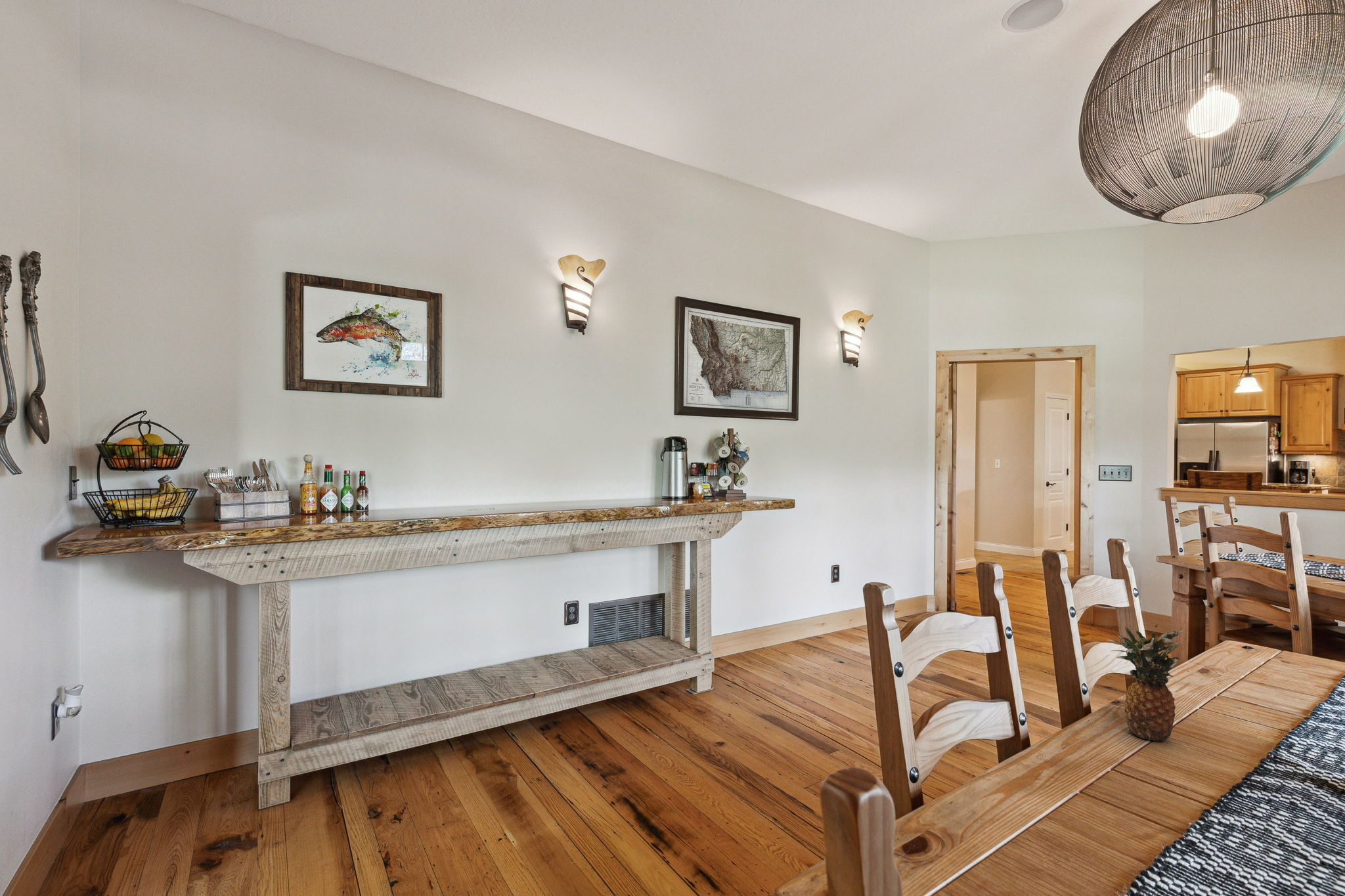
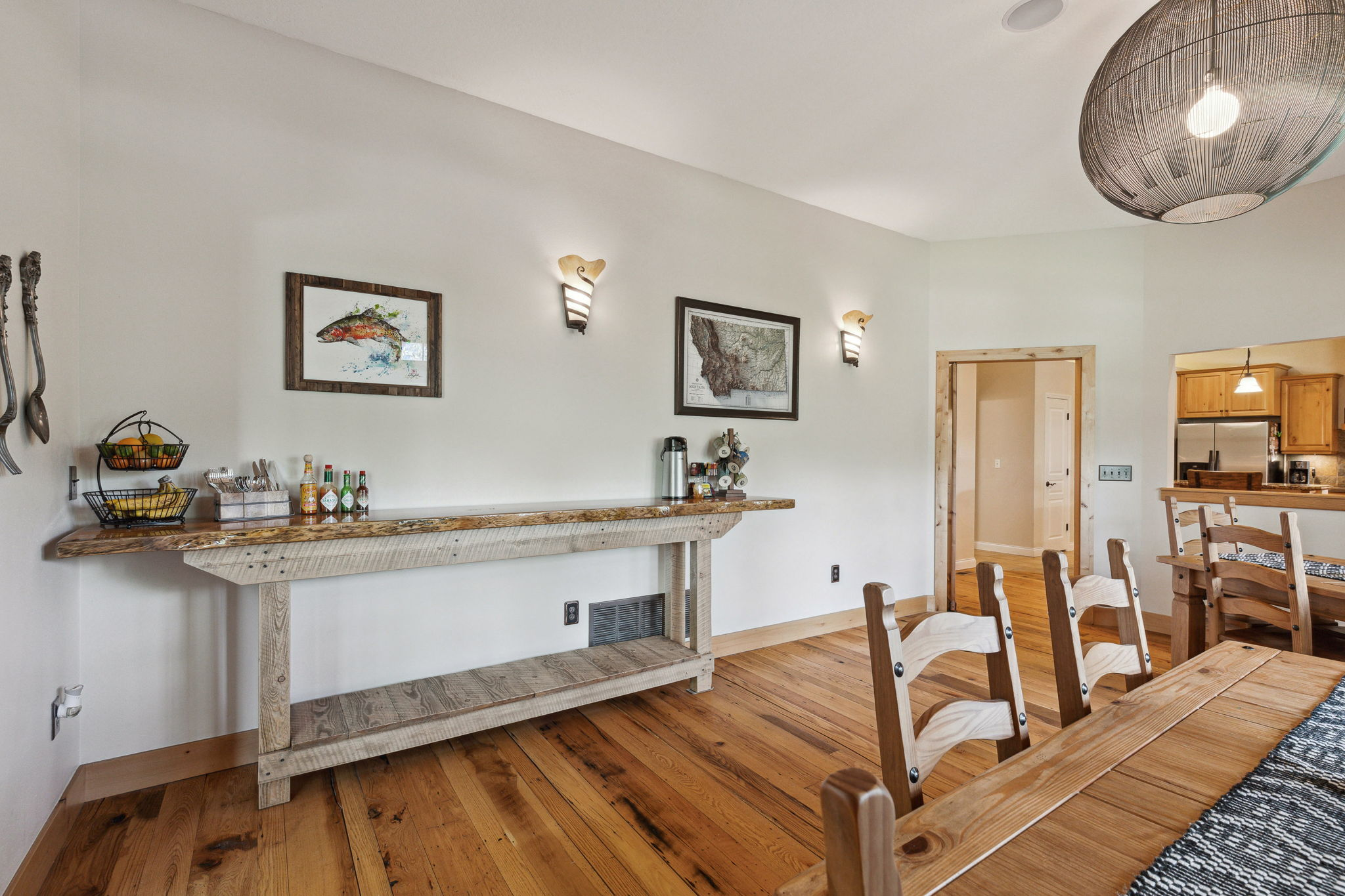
- fruit (1145, 679)
